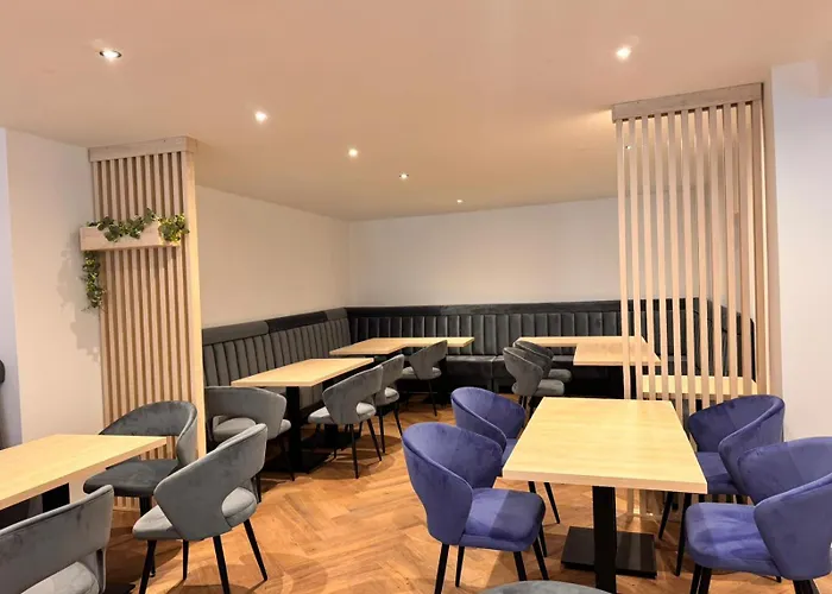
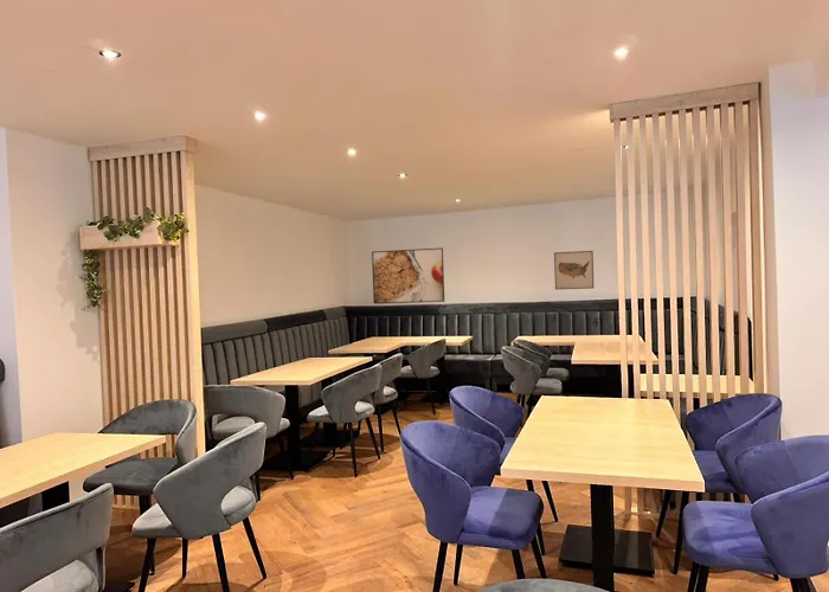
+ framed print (407, 276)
+ wall art (573, 270)
